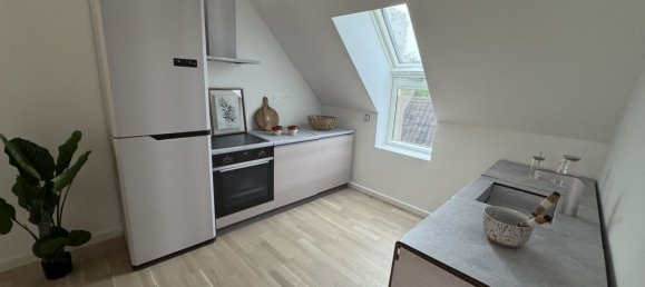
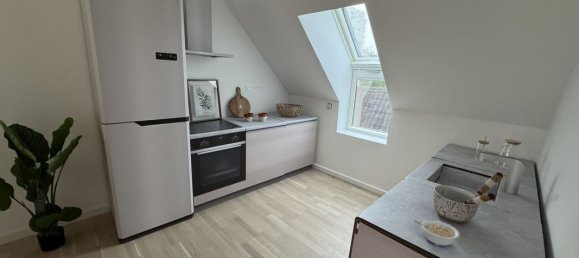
+ legume (437, 233)
